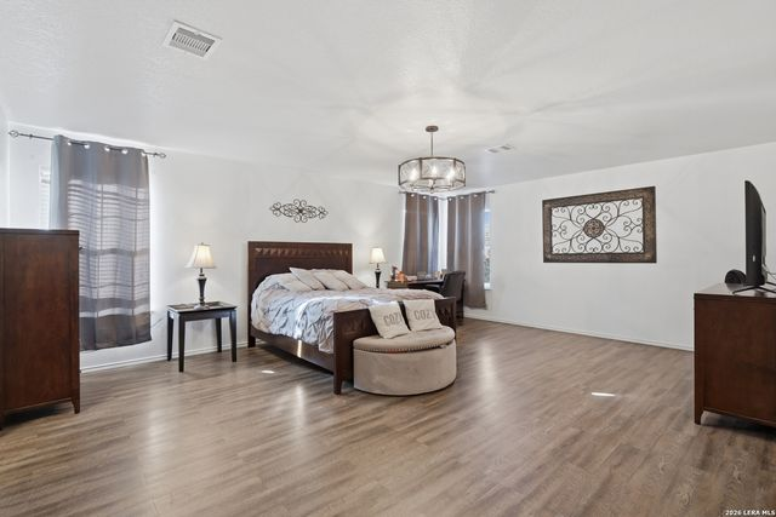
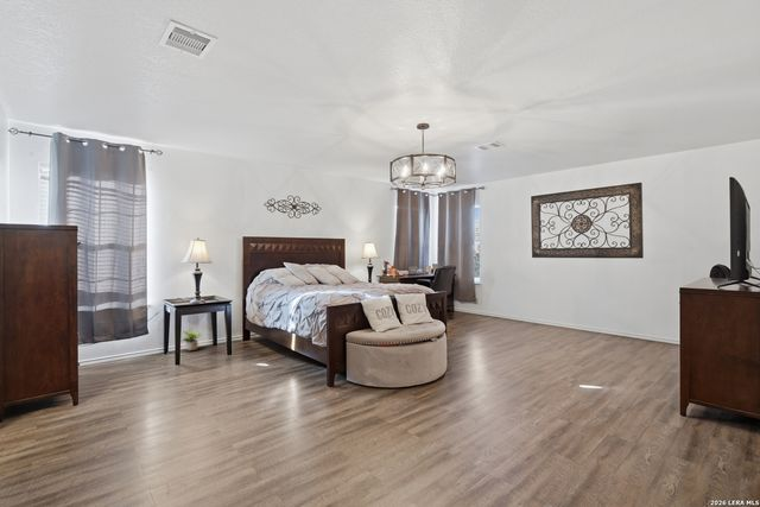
+ potted plant (191, 340)
